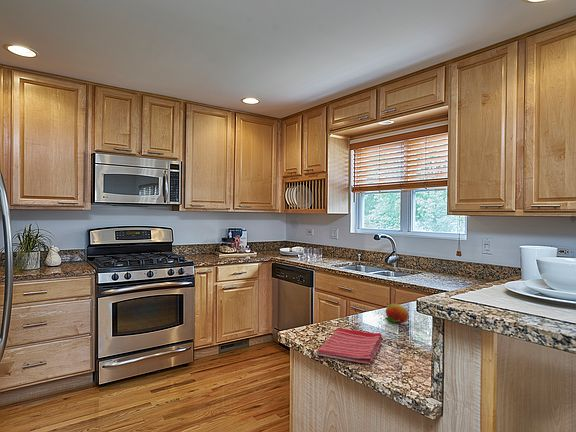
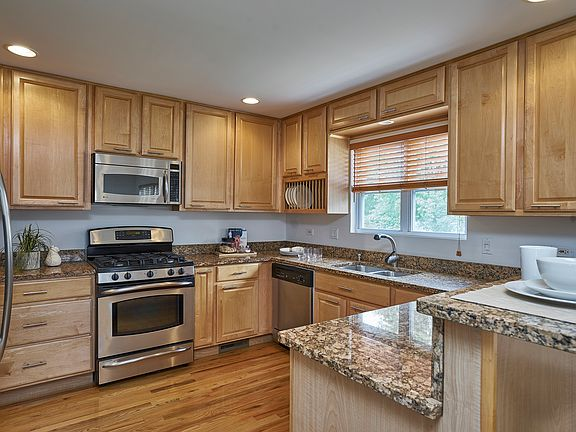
- dish towel (351, 343)
- fruit (396, 313)
